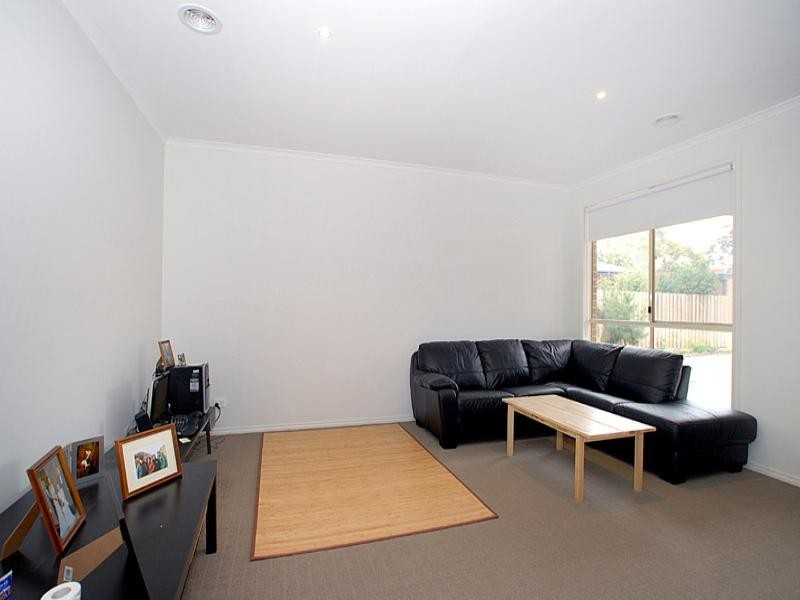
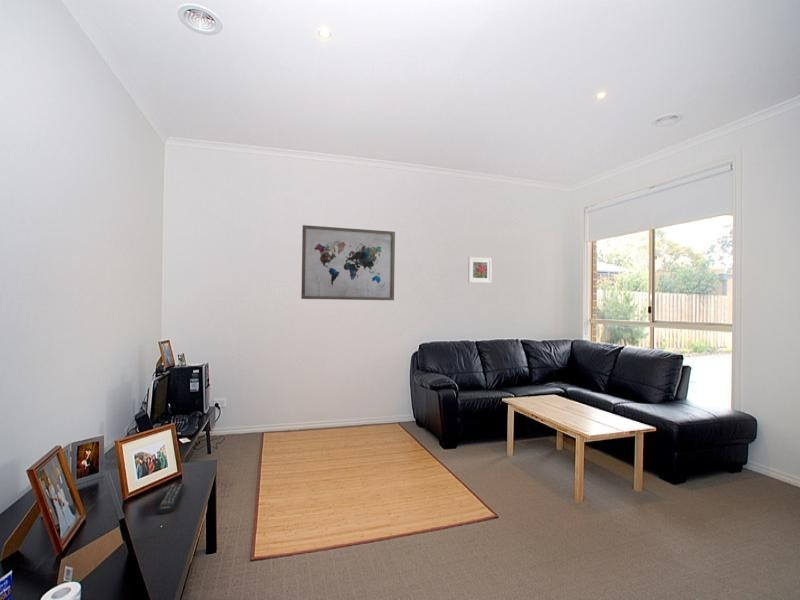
+ remote control (171, 497)
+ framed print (479, 270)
+ wall art (349, 264)
